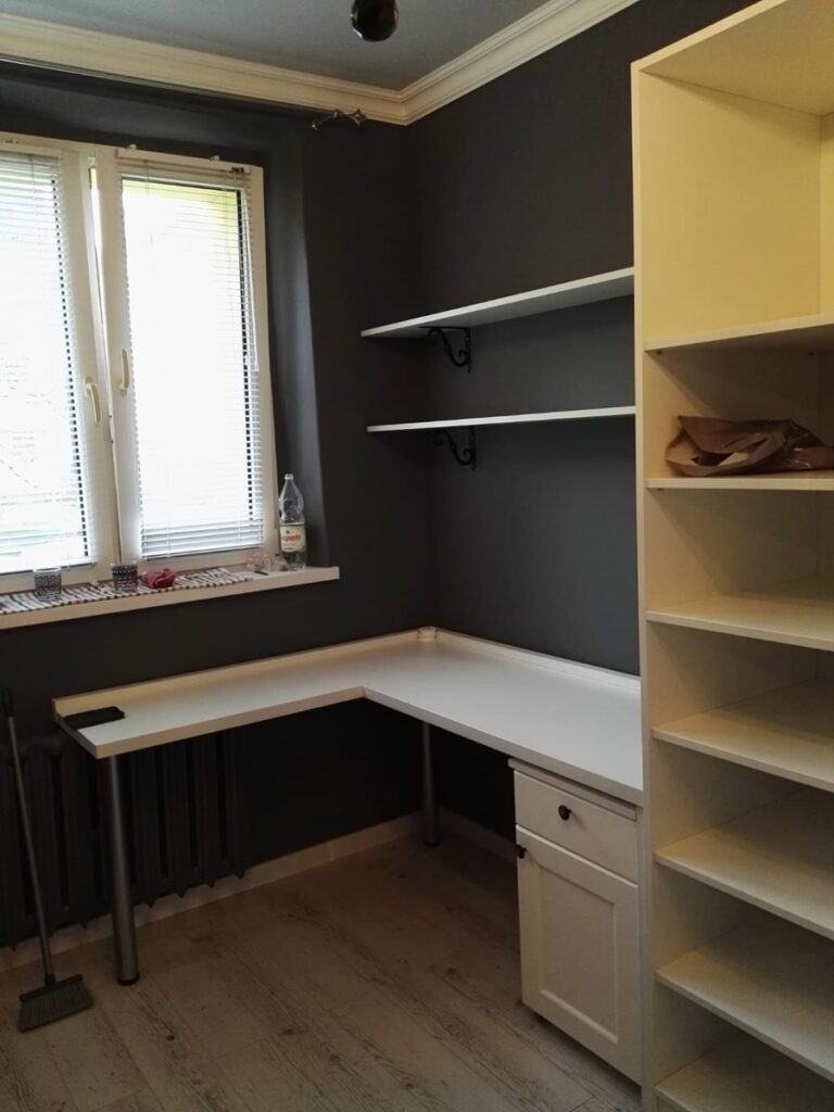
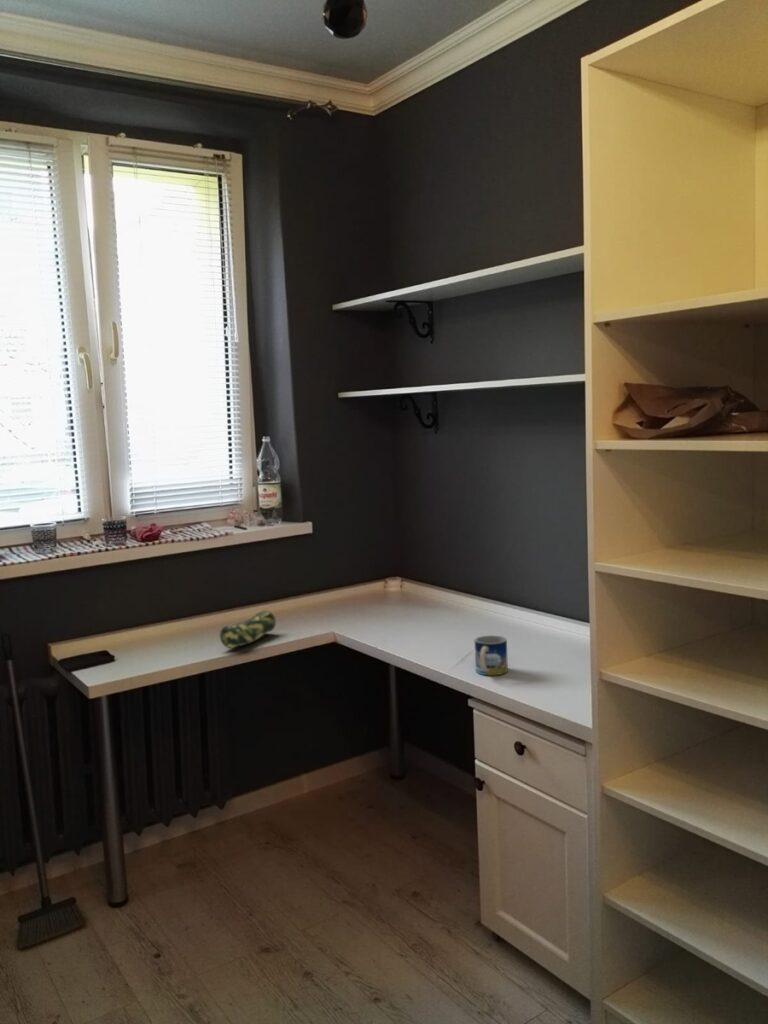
+ pencil case (247, 630)
+ mug (488, 656)
